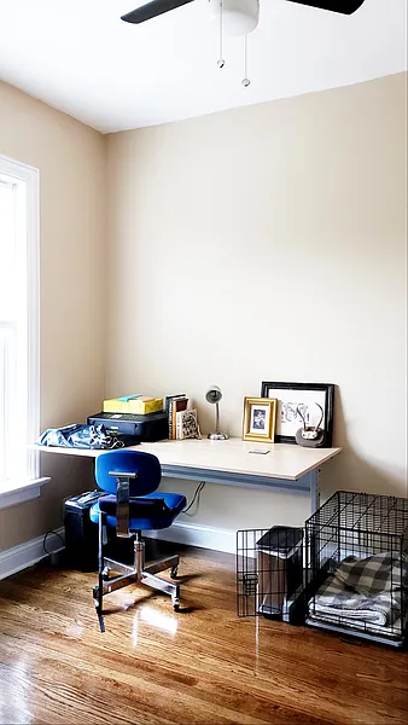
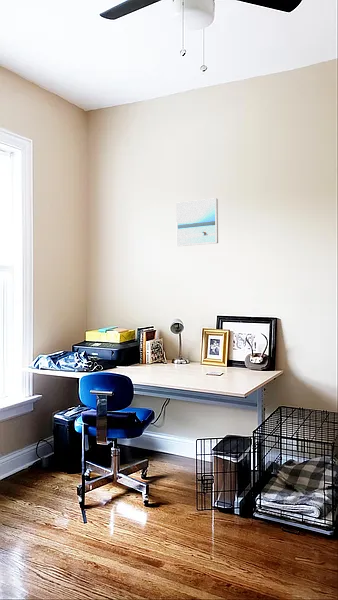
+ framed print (196, 222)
